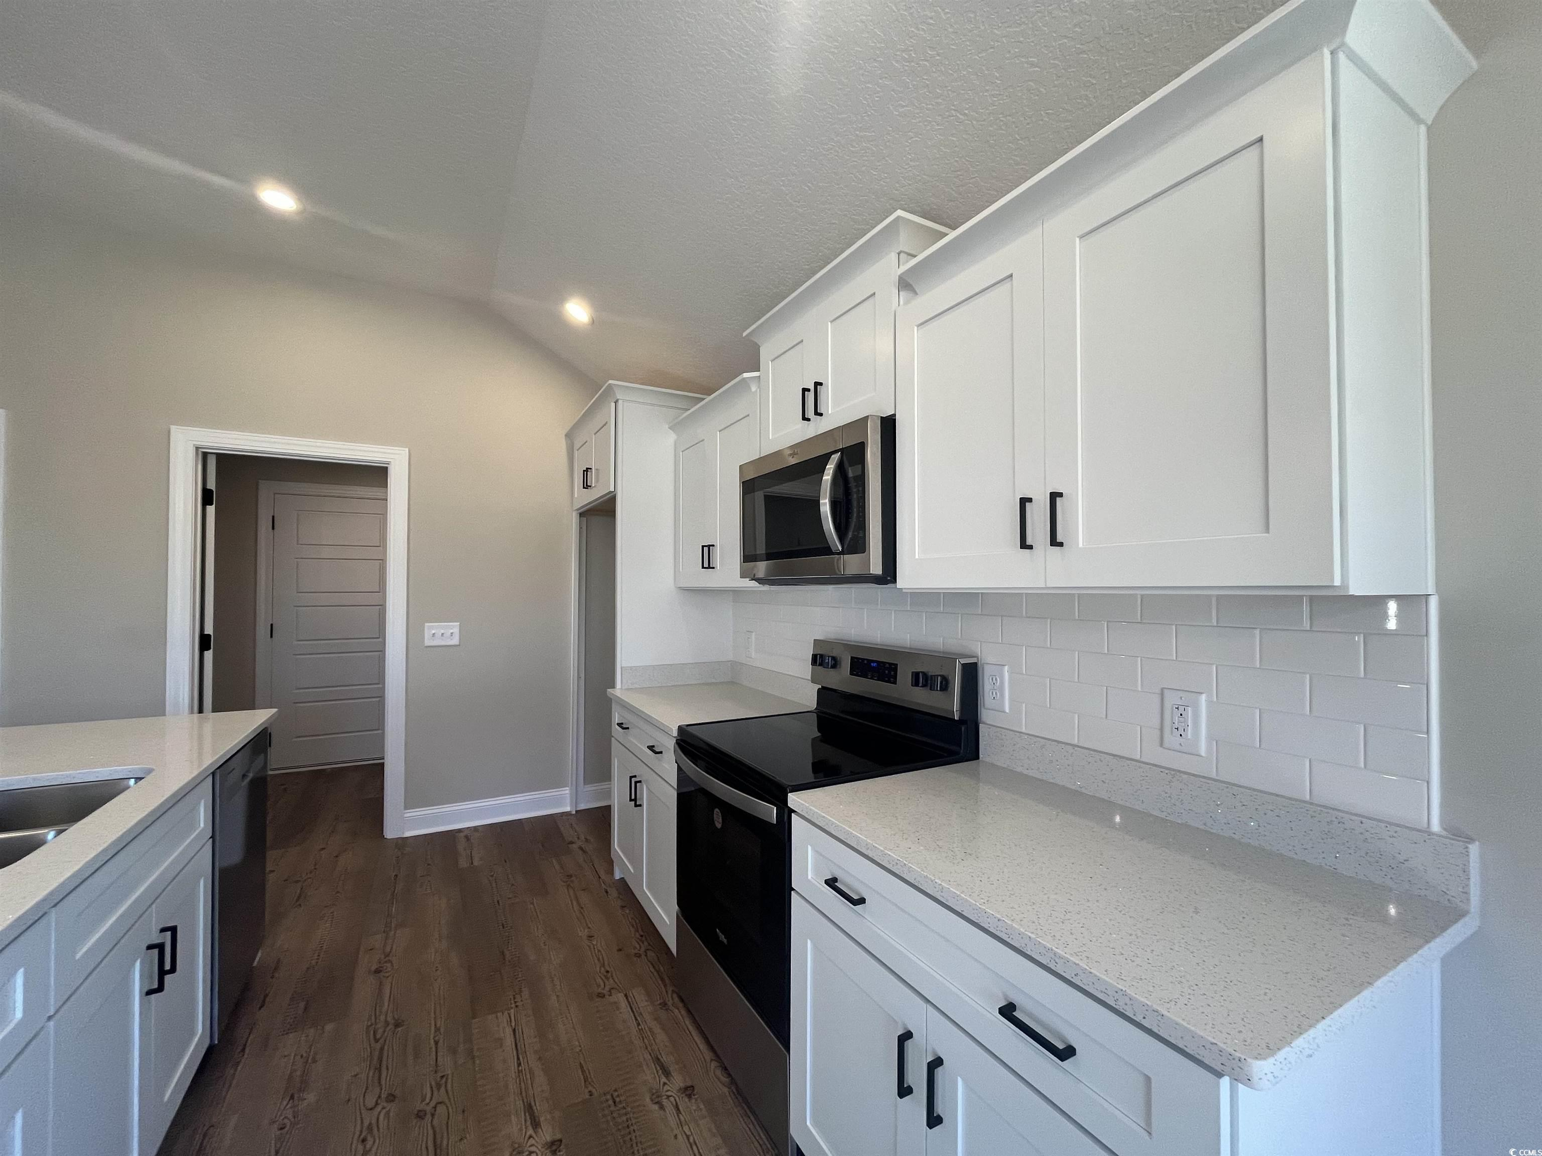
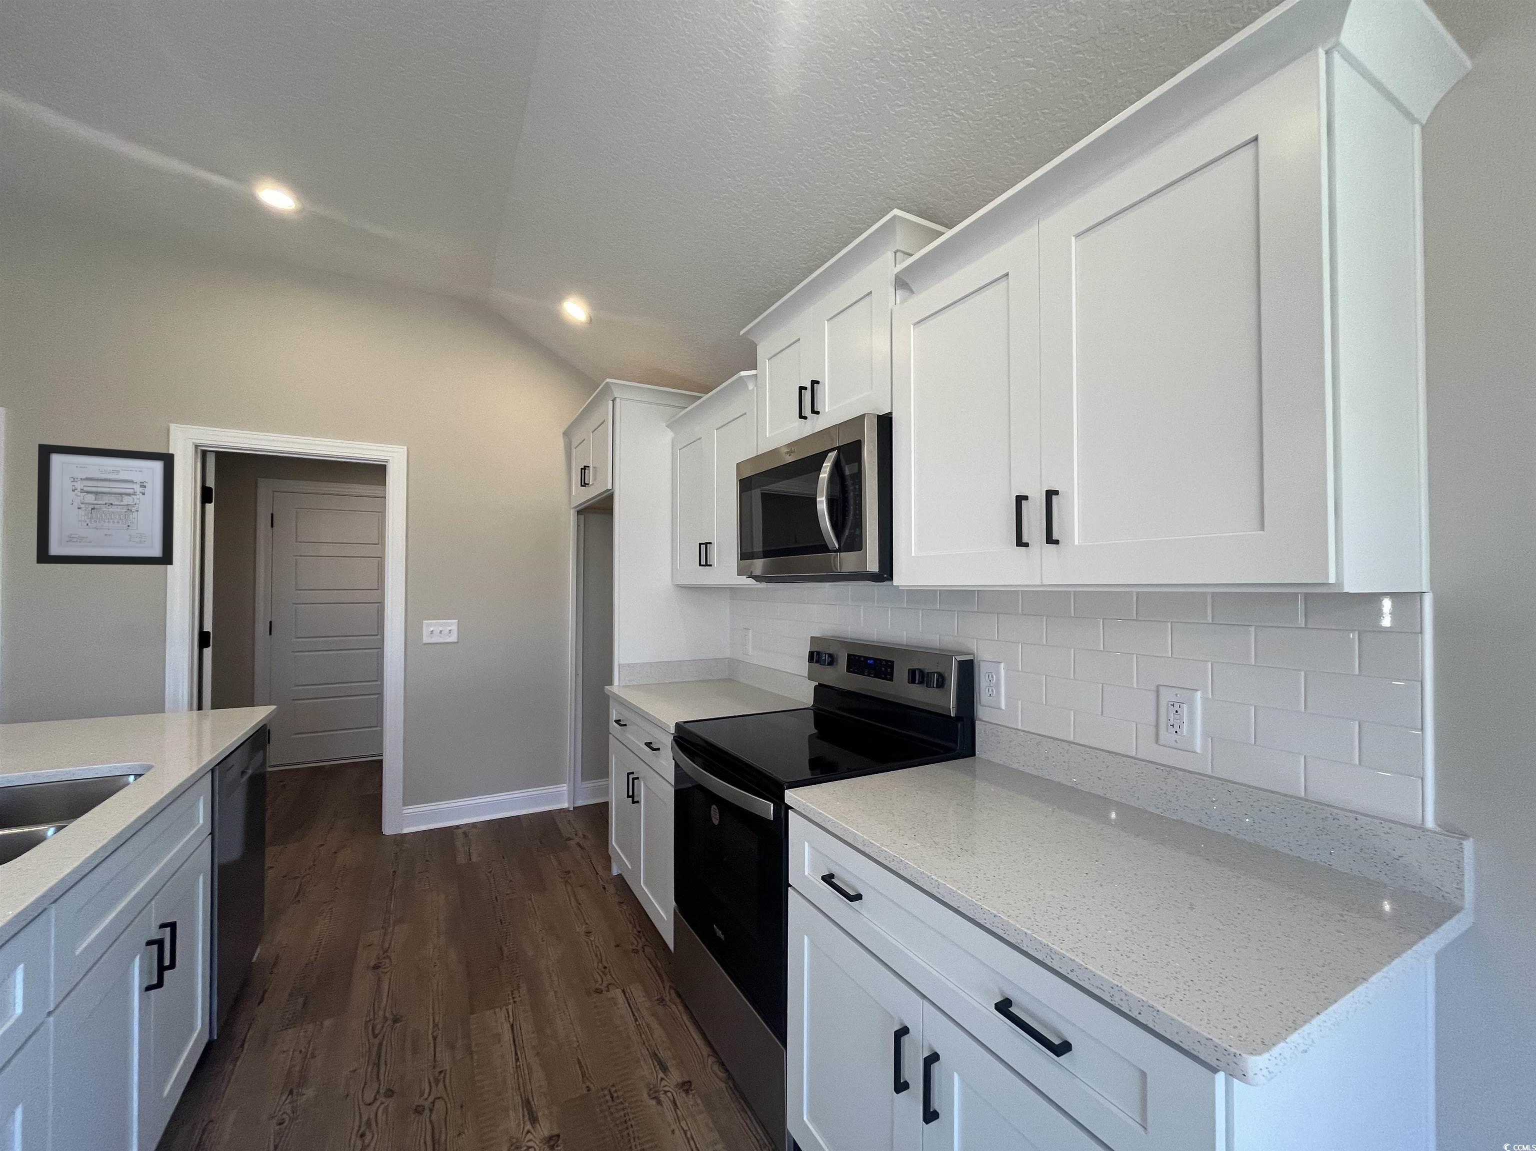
+ wall art (108, 507)
